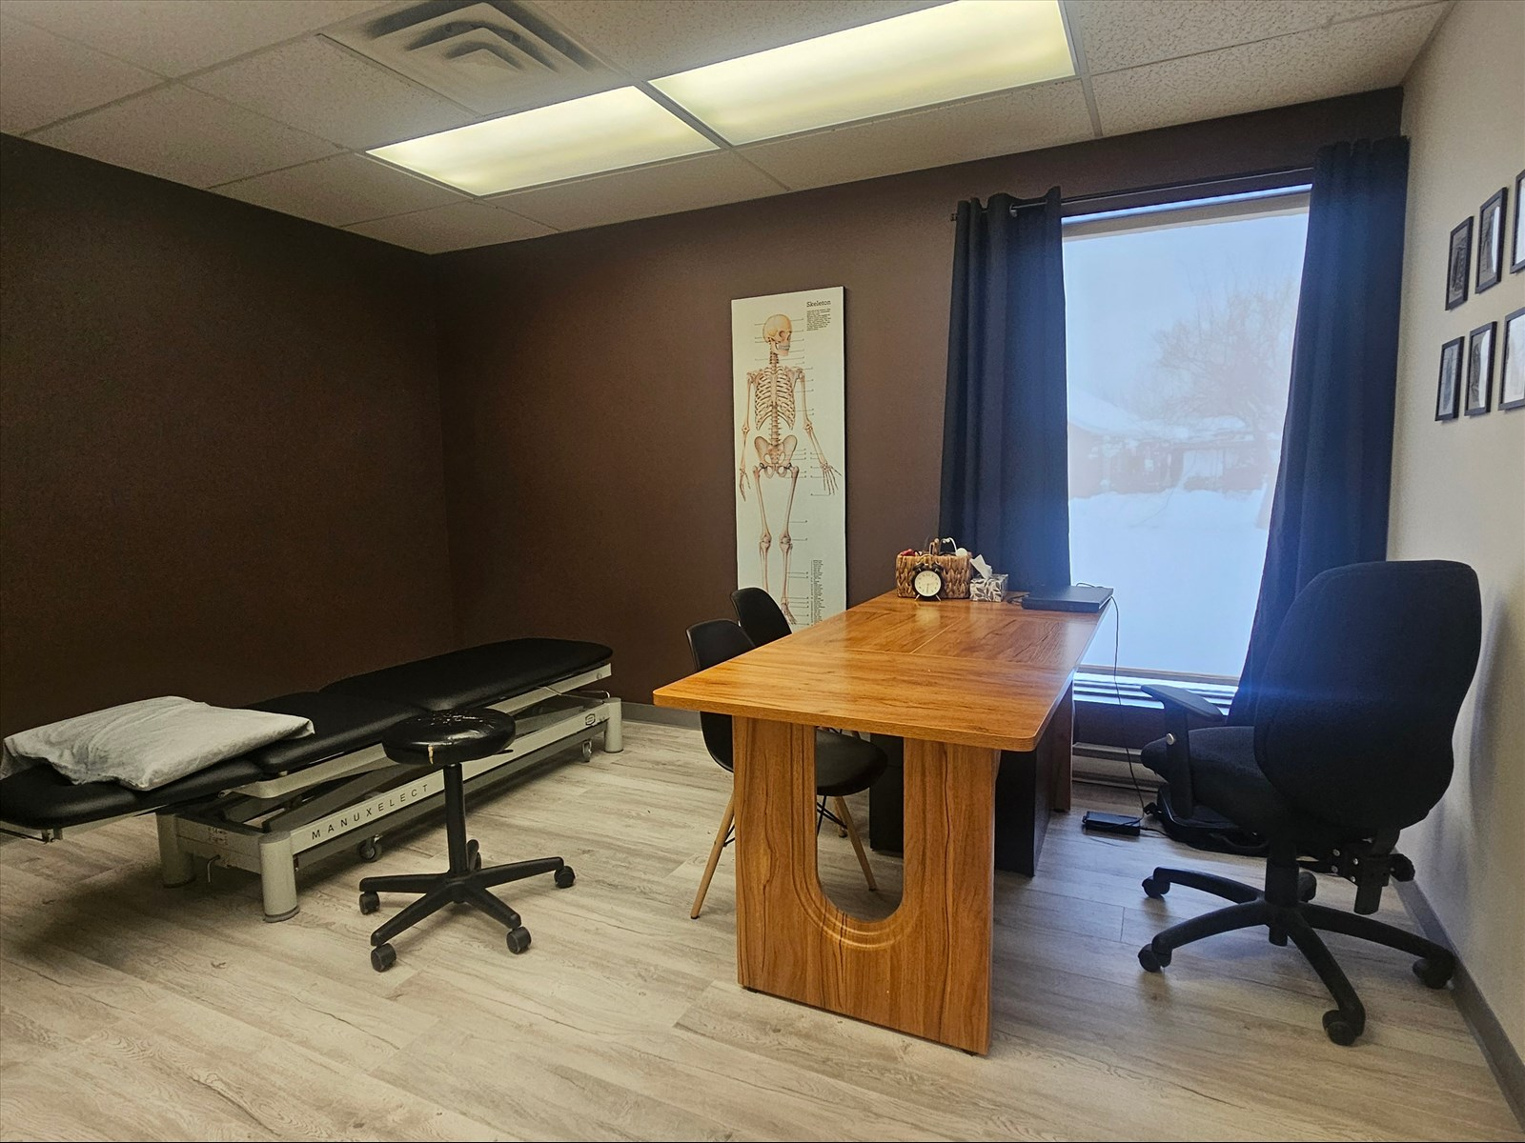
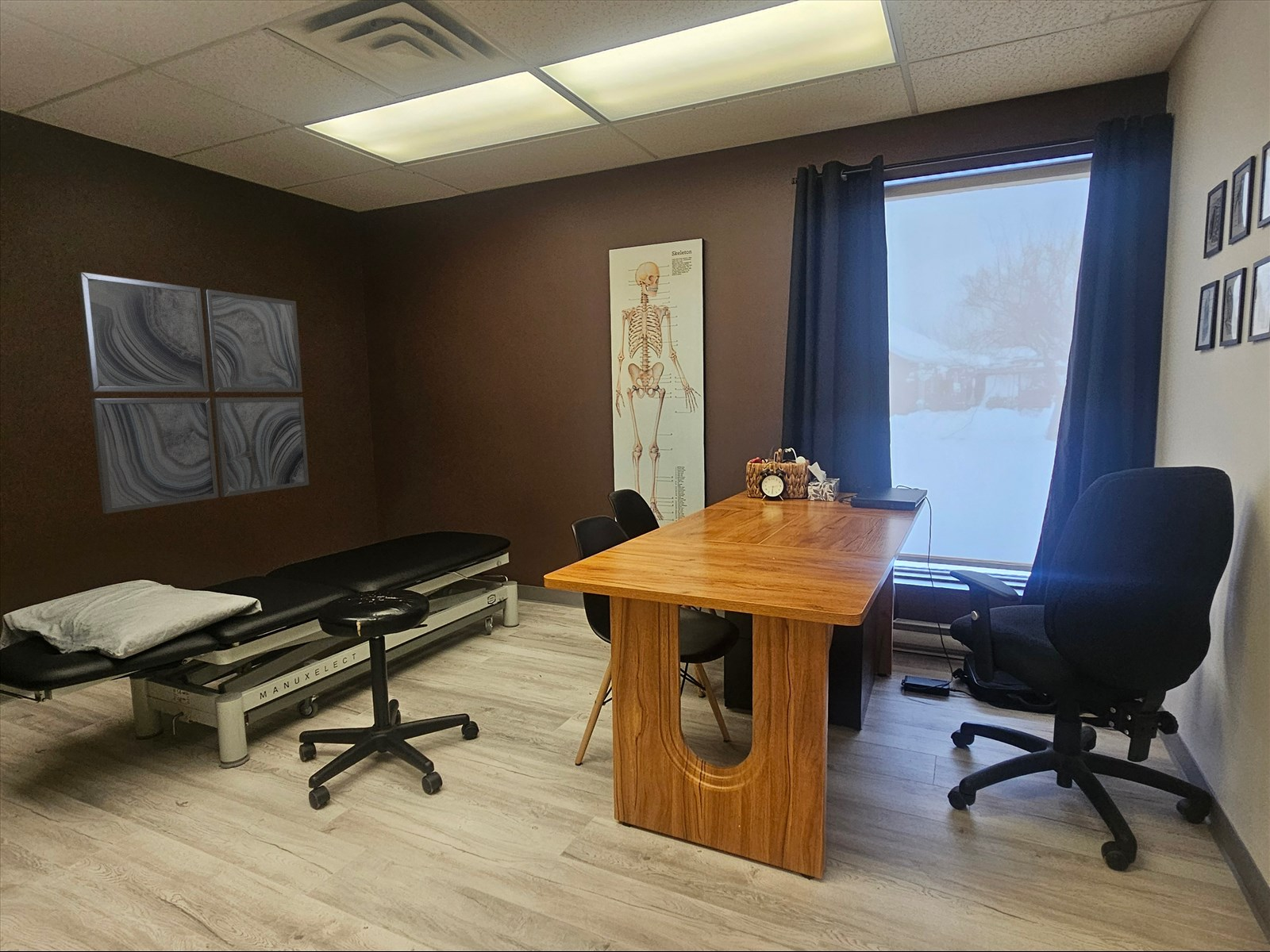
+ wall art (209, 397)
